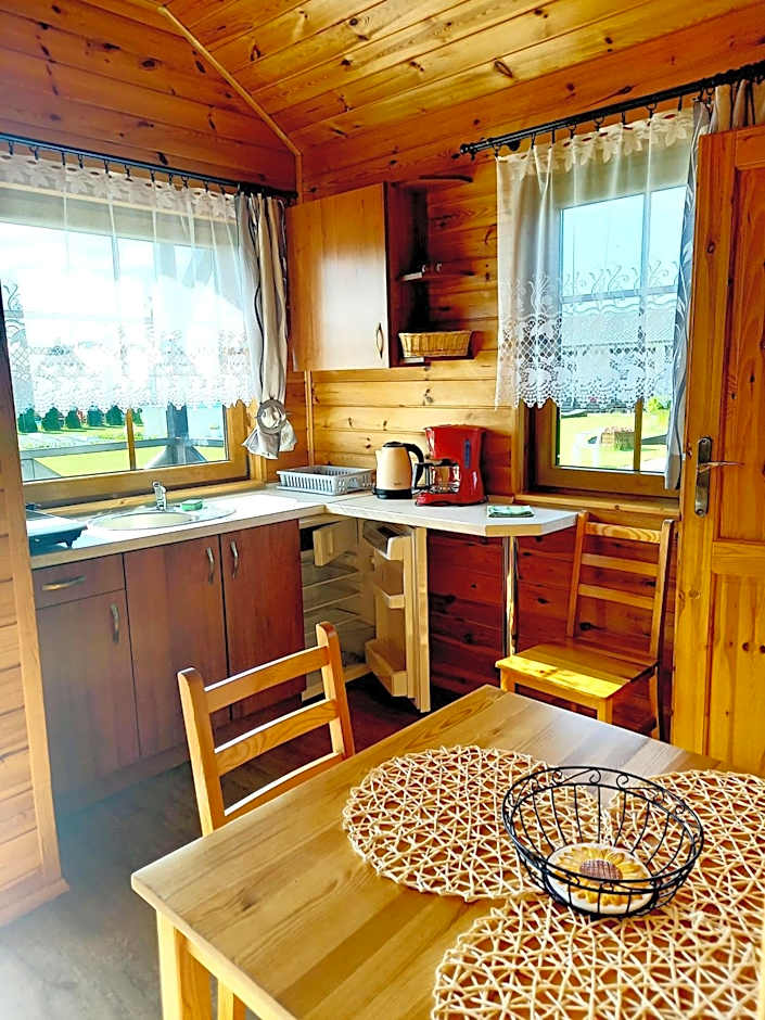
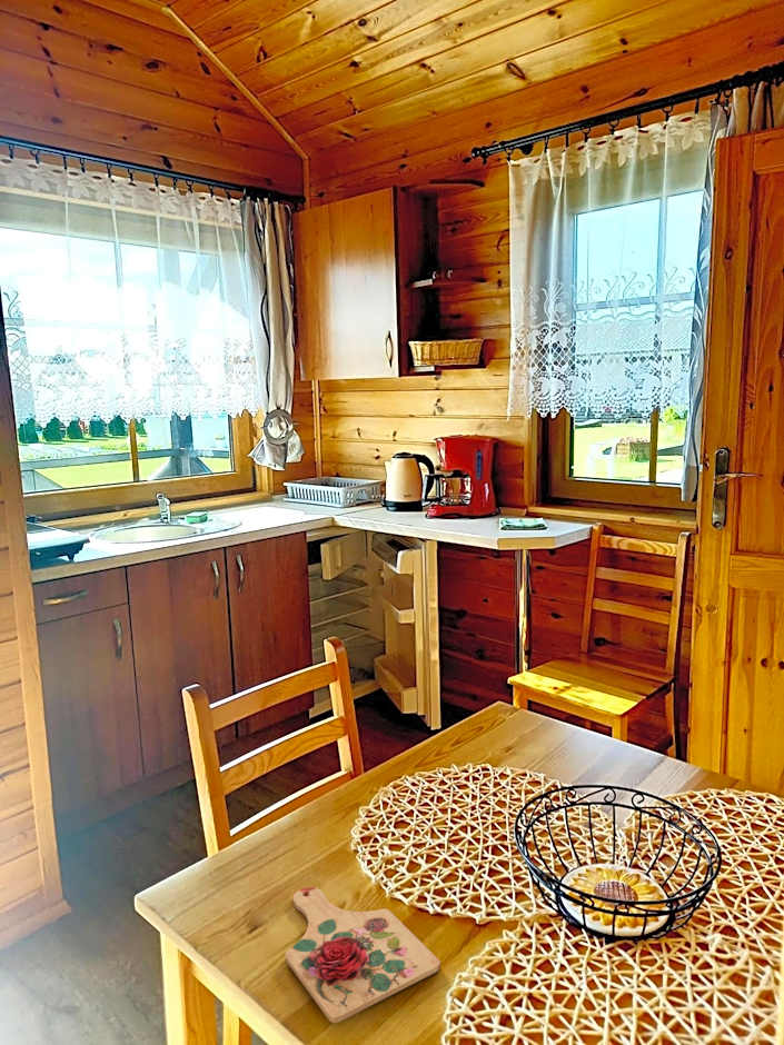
+ cutting board (341, 930)
